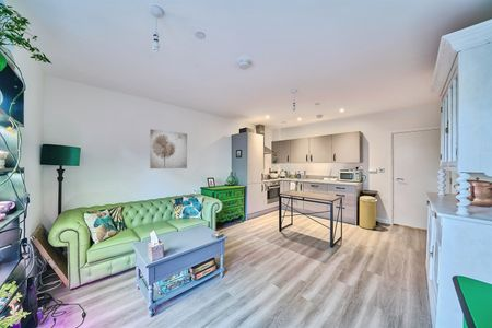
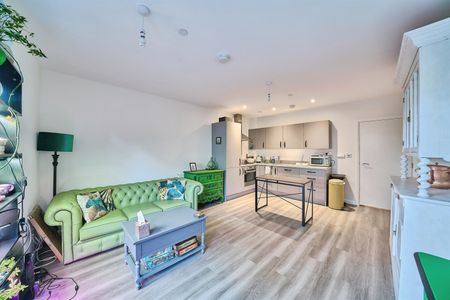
- wall art (169, 150)
